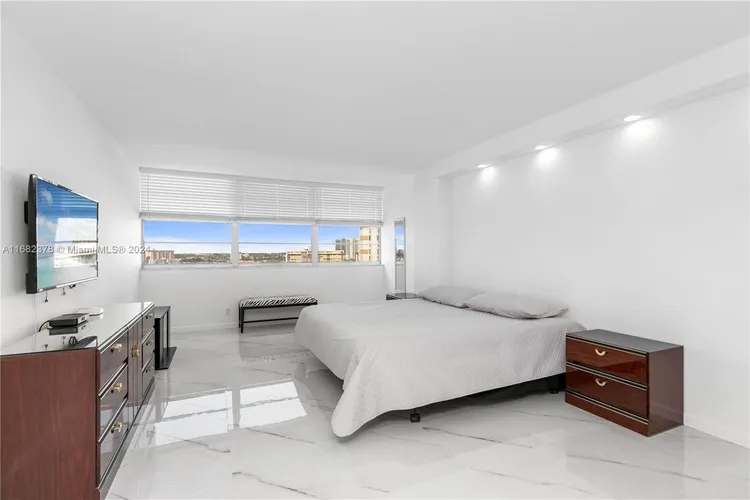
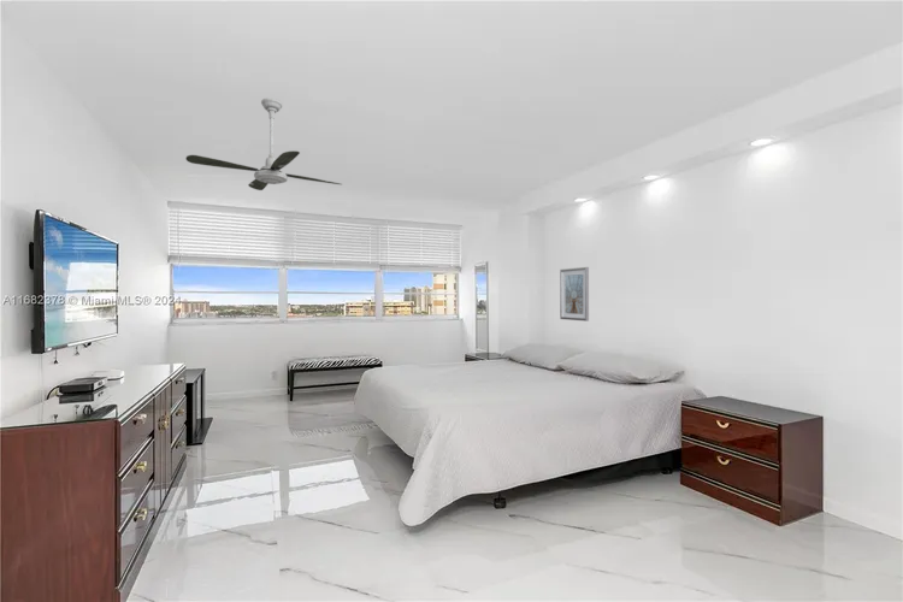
+ picture frame (573, 294)
+ ceiling fan (270, 141)
